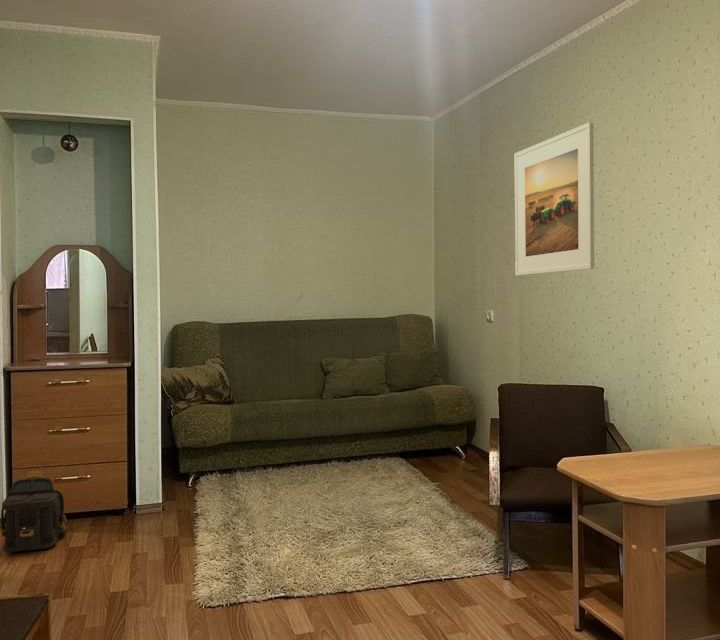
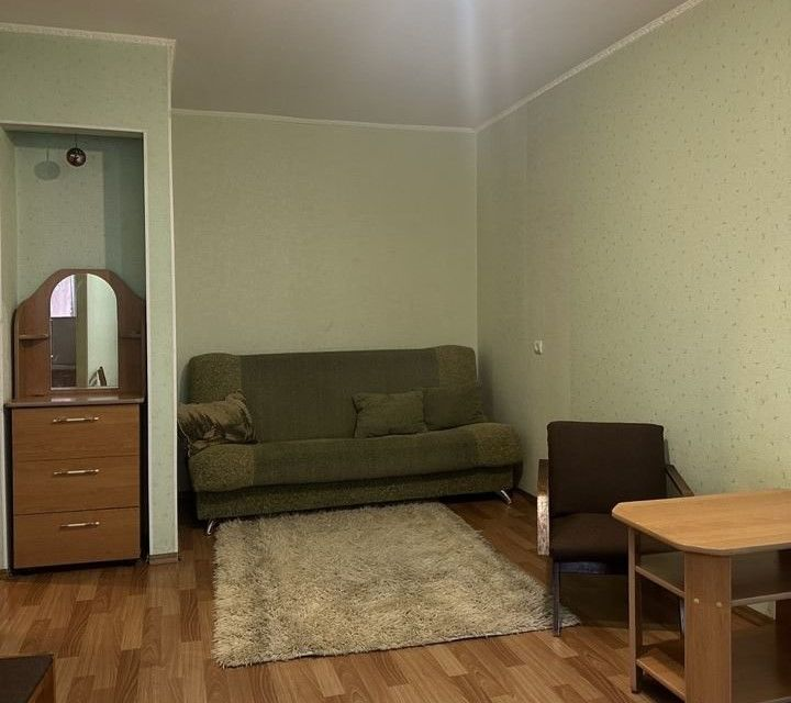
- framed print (550, 206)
- backpack (33, 506)
